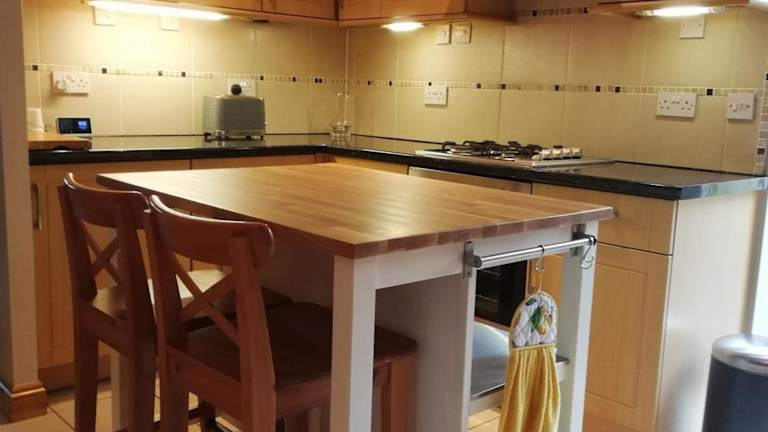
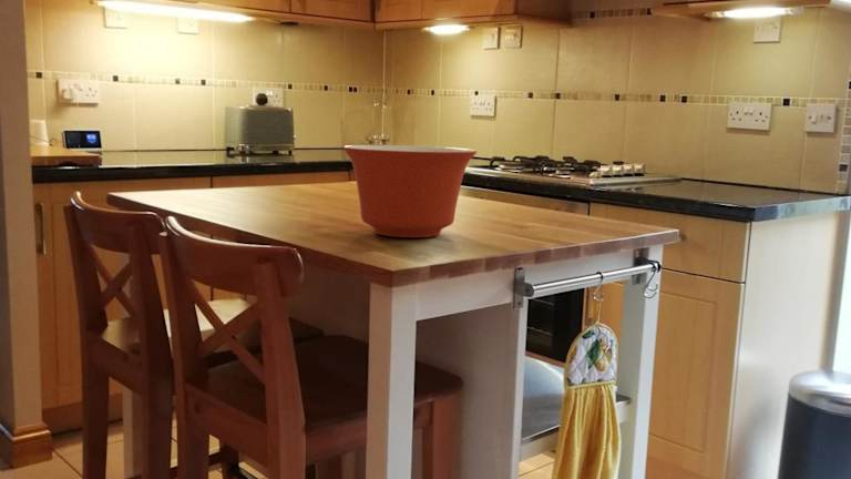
+ mixing bowl (408, 191)
